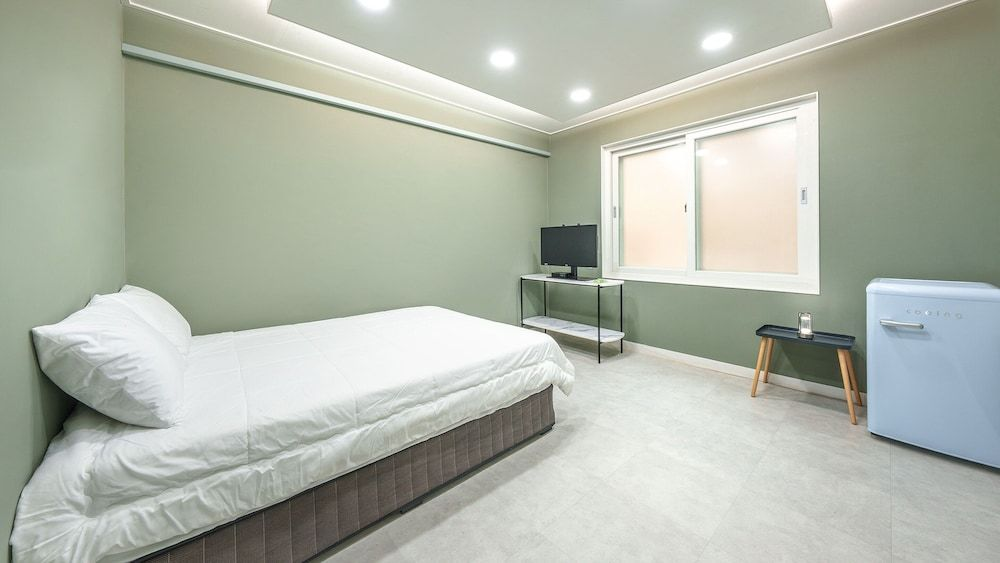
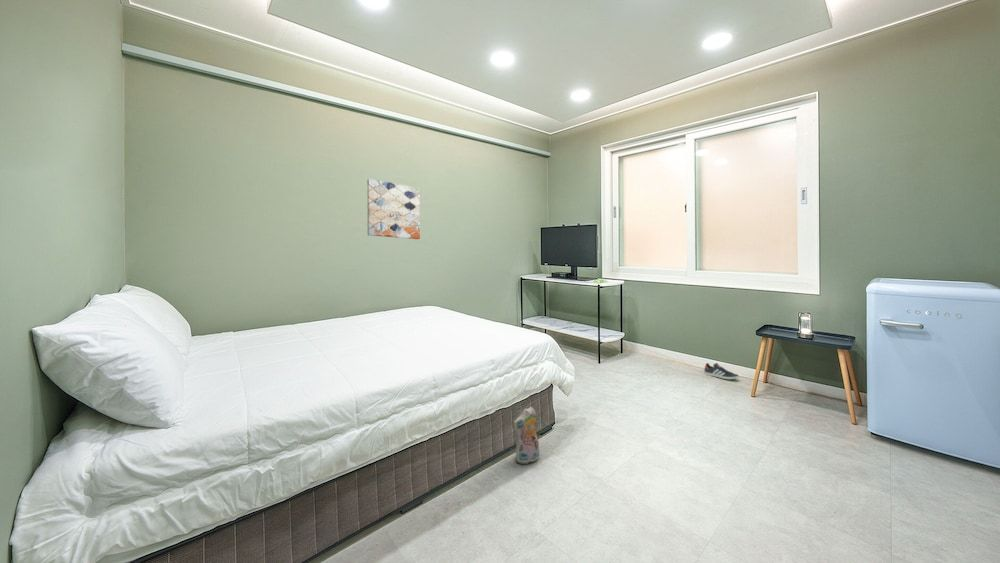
+ plush toy (527, 434)
+ sneaker (720, 370)
+ wall art (394, 210)
